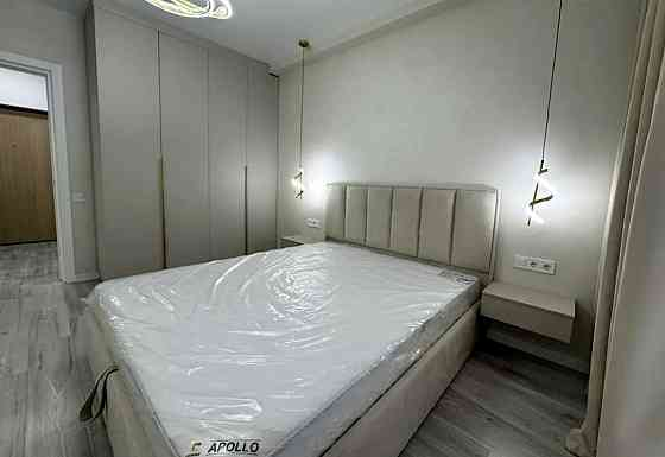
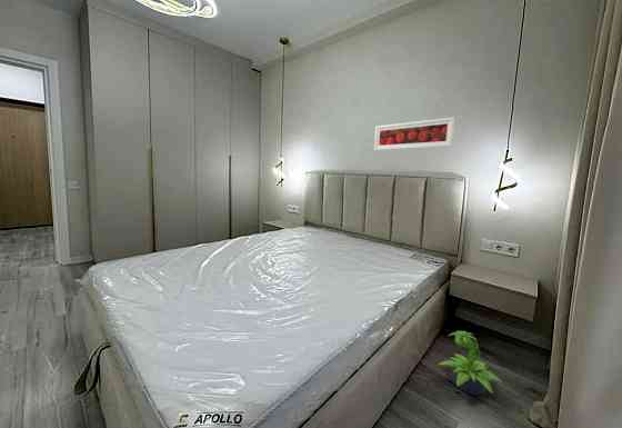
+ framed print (410, 135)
+ potted plant (471, 358)
